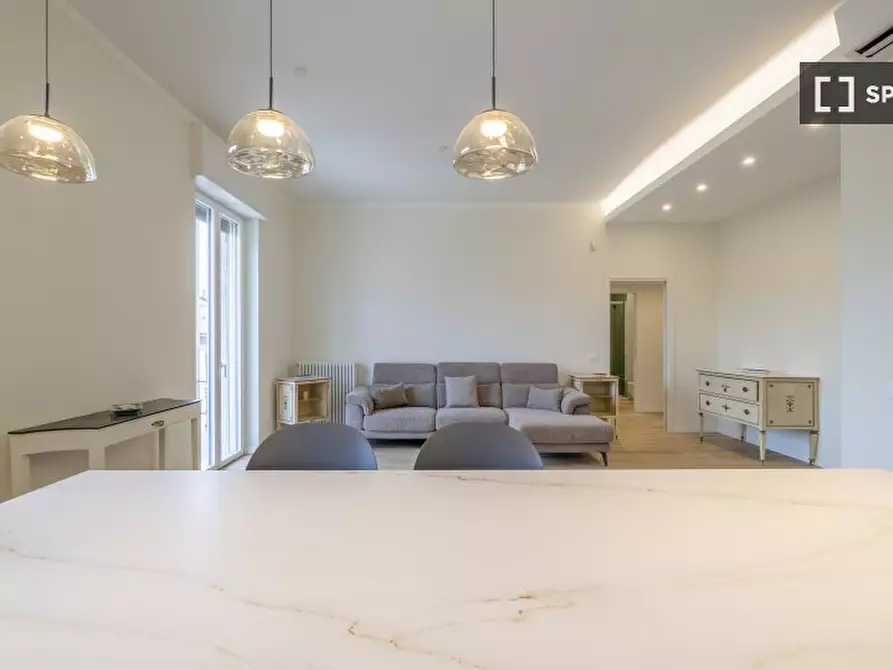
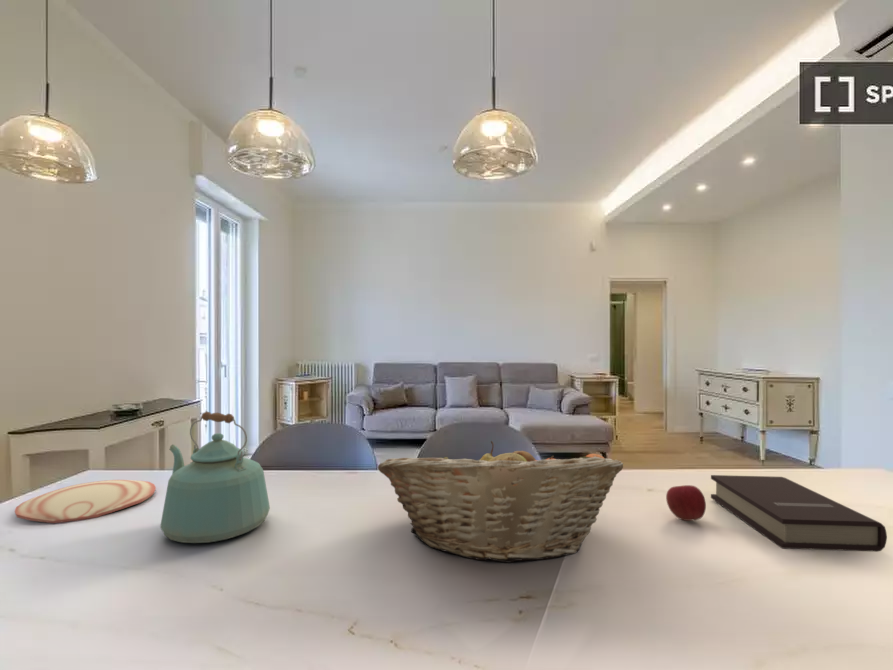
+ fruit basket (497, 485)
+ plate (90, 494)
+ kettle (210, 468)
+ book (786, 508)
+ apple (685, 501)
